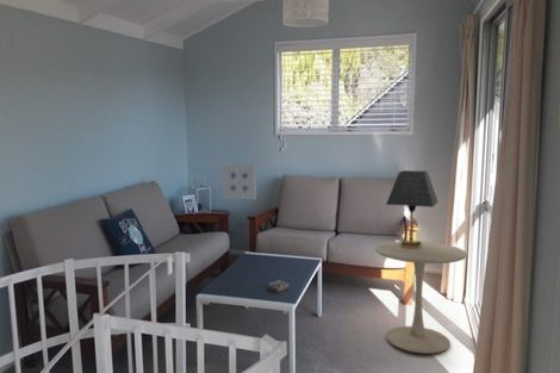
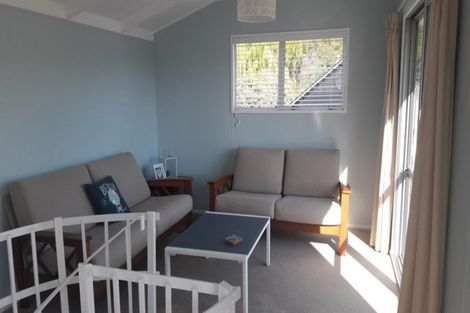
- wall art (238, 181)
- side table (418, 294)
- table lamp (412, 209)
